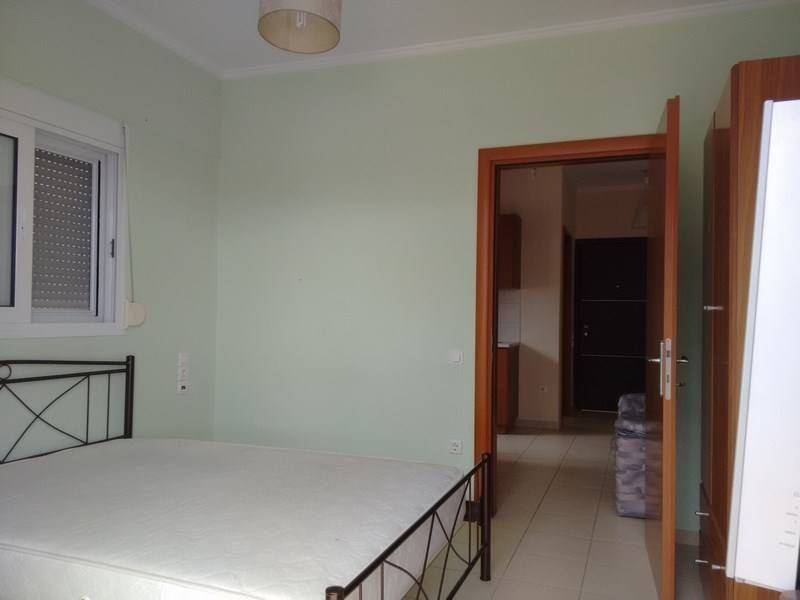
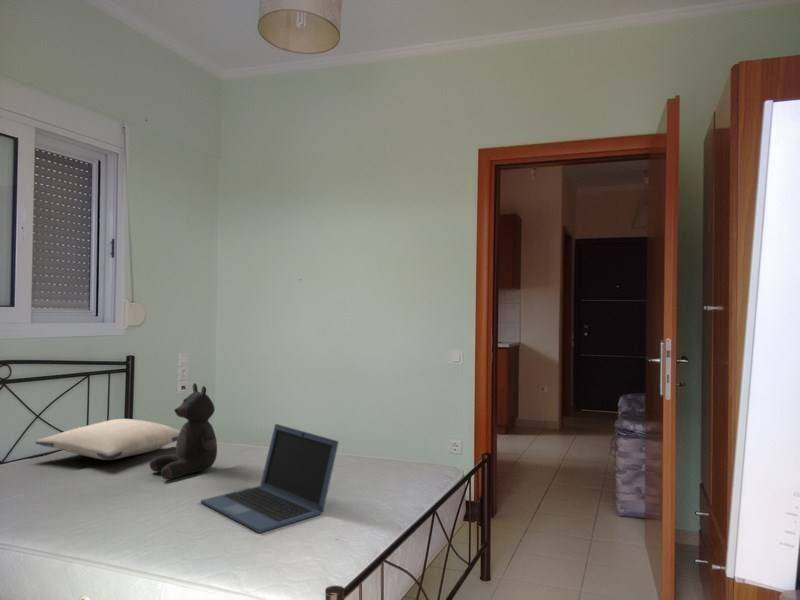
+ teddy bear (185, 428)
+ pillow (114, 439)
+ laptop (269, 471)
